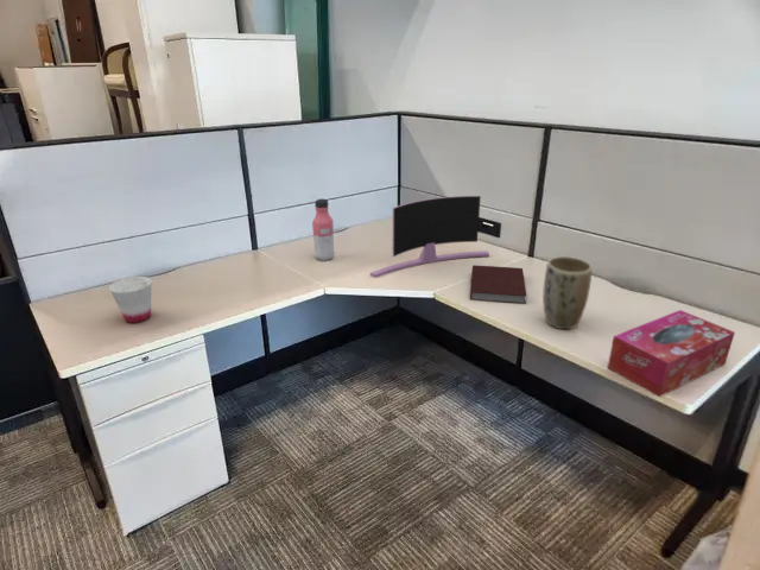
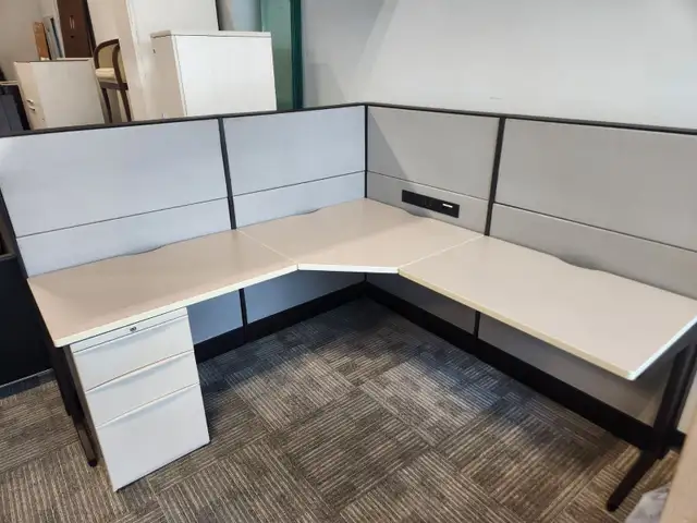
- plant pot (565, 293)
- water bottle (323, 229)
- monitor (431, 232)
- cup (134, 300)
- tissue box (670, 349)
- notebook (496, 283)
